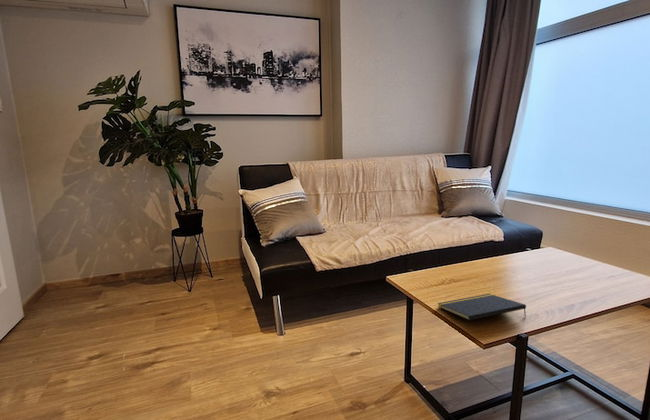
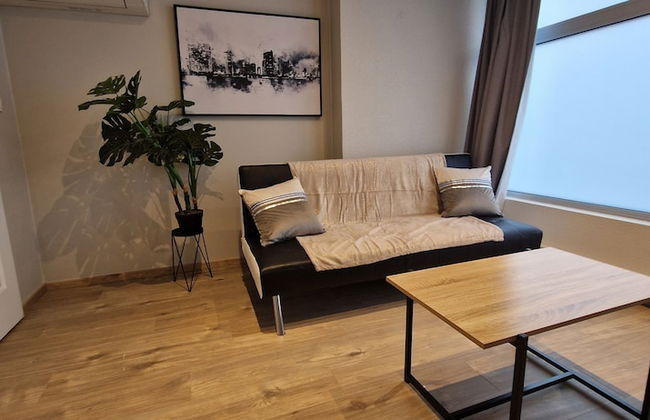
- notepad (480, 305)
